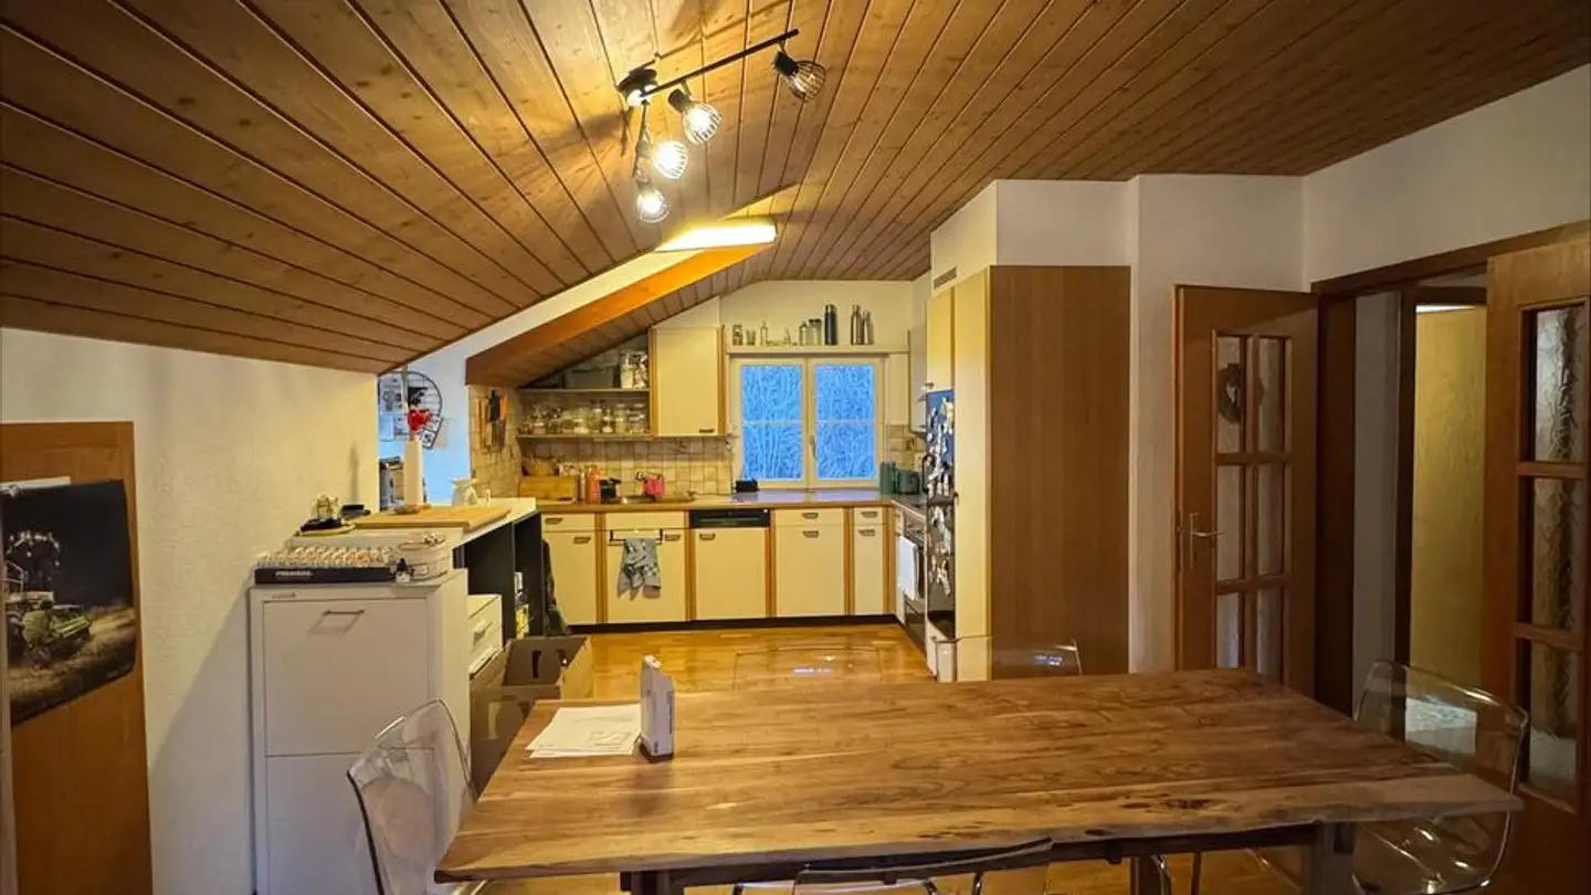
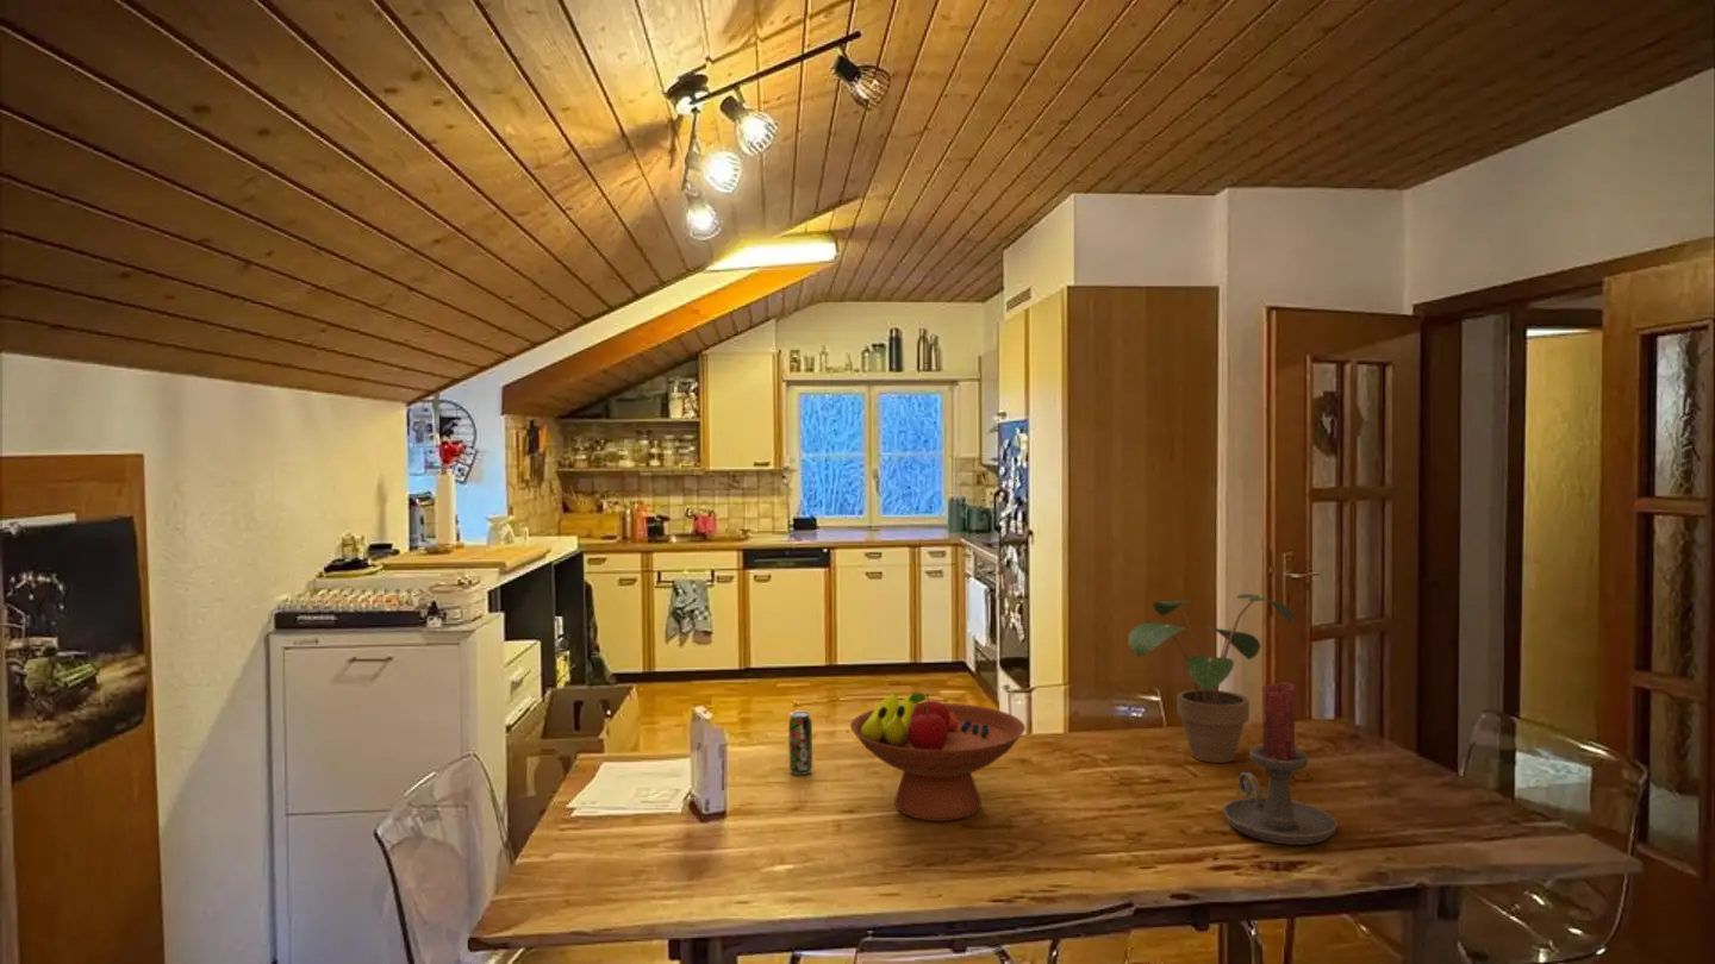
+ potted plant (1210, 675)
+ fruit bowl (937, 750)
+ beverage can (800, 743)
+ candle holder (1271, 751)
